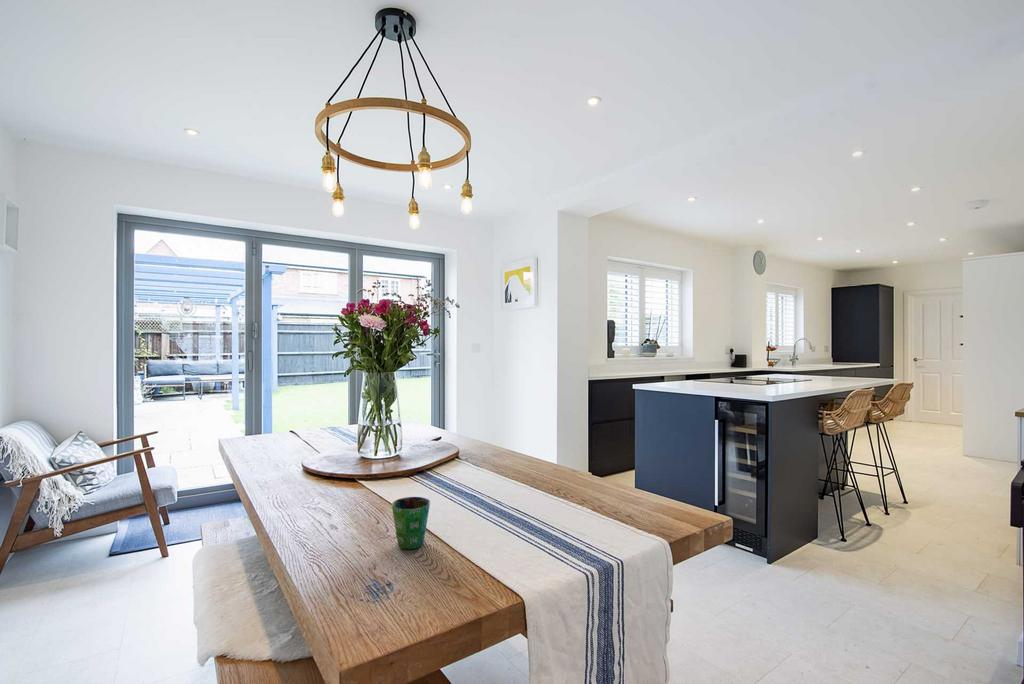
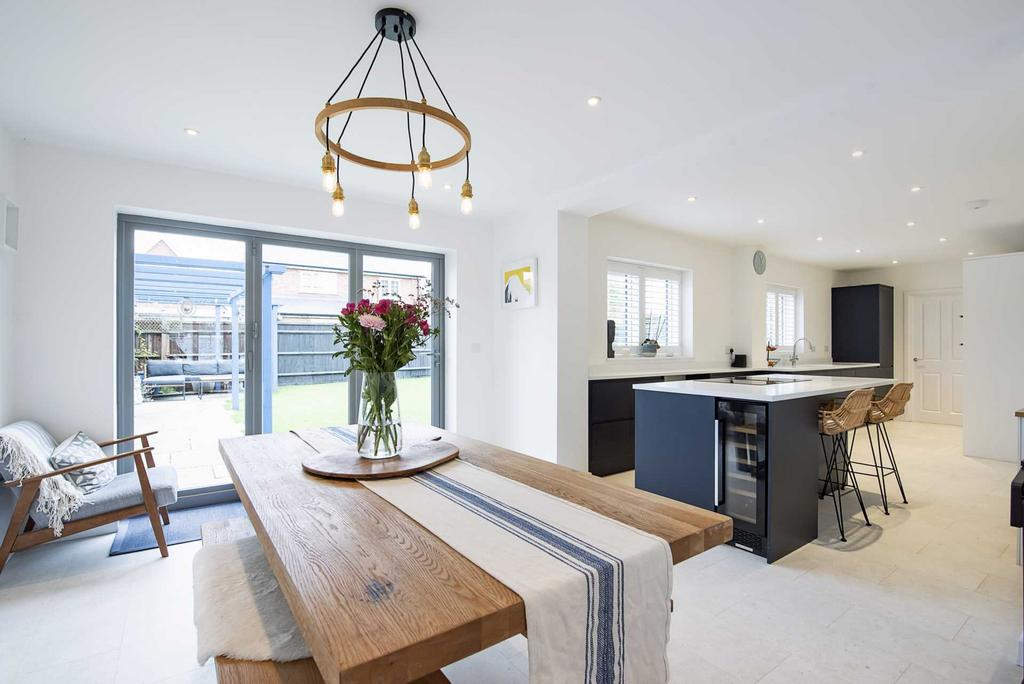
- cup (408, 521)
